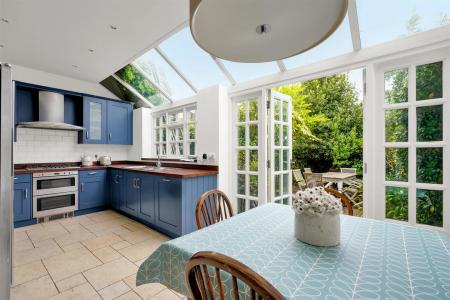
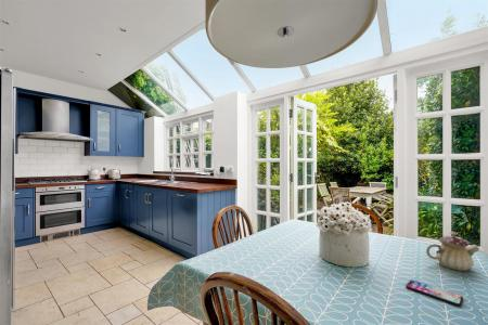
+ smartphone (433, 291)
+ teapot (451, 248)
